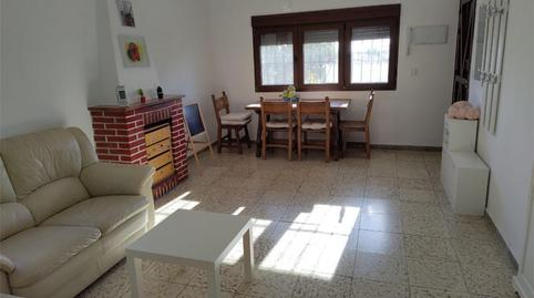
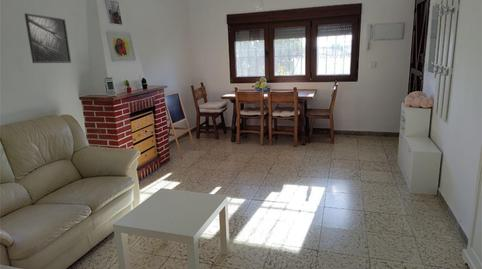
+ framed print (49, 40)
